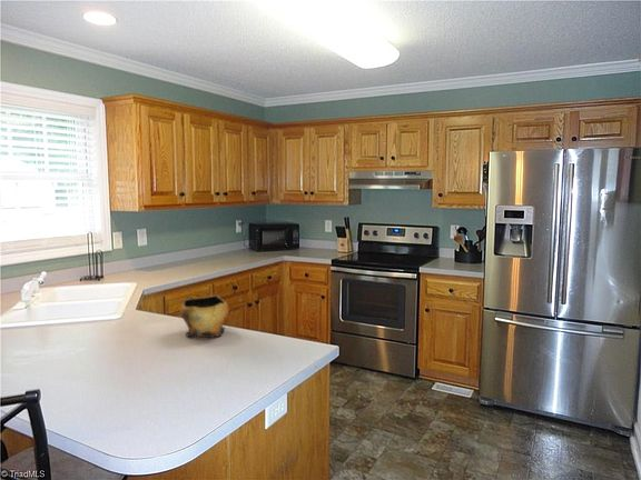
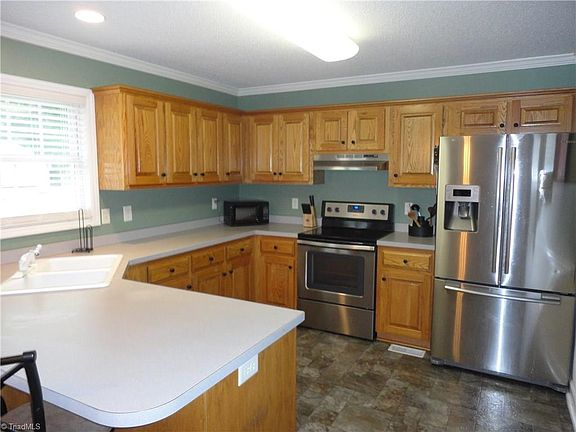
- decorative bowl (205, 316)
